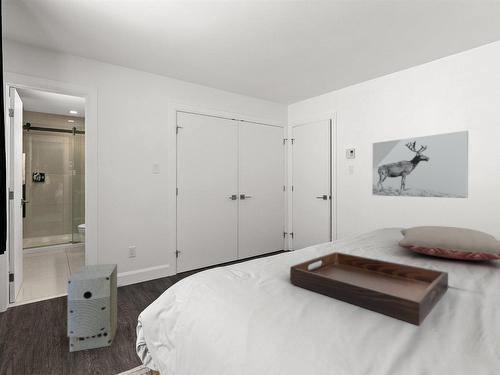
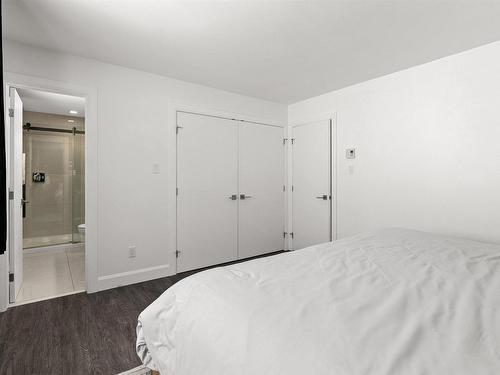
- pillow (448, 241)
- serving tray (365, 277)
- wall art (414, 167)
- air purifier (94, 305)
